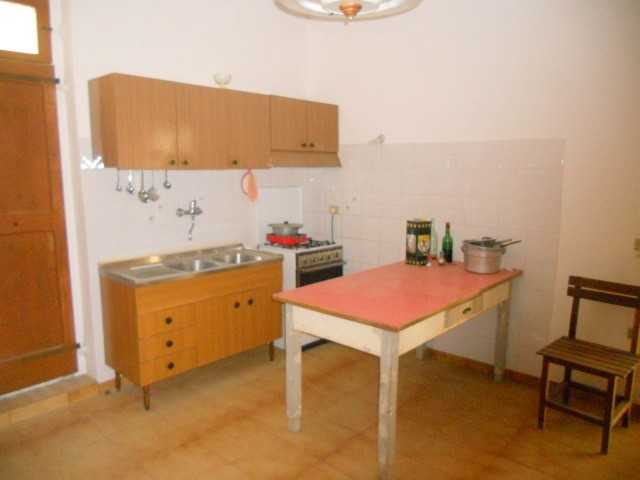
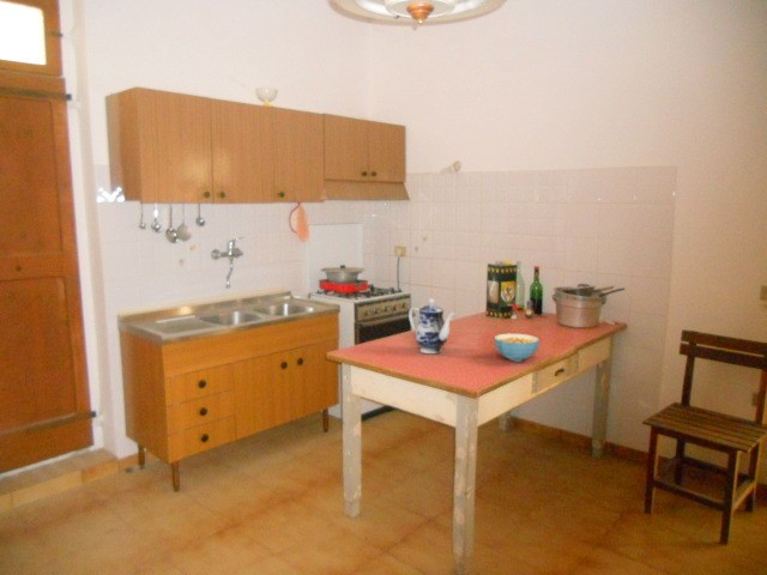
+ teapot (430, 325)
+ cereal bowl (515, 349)
